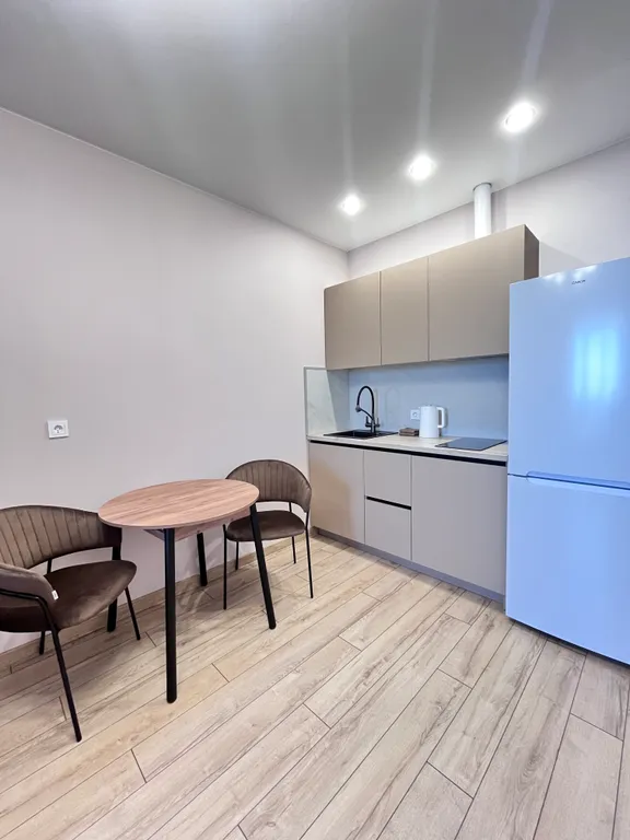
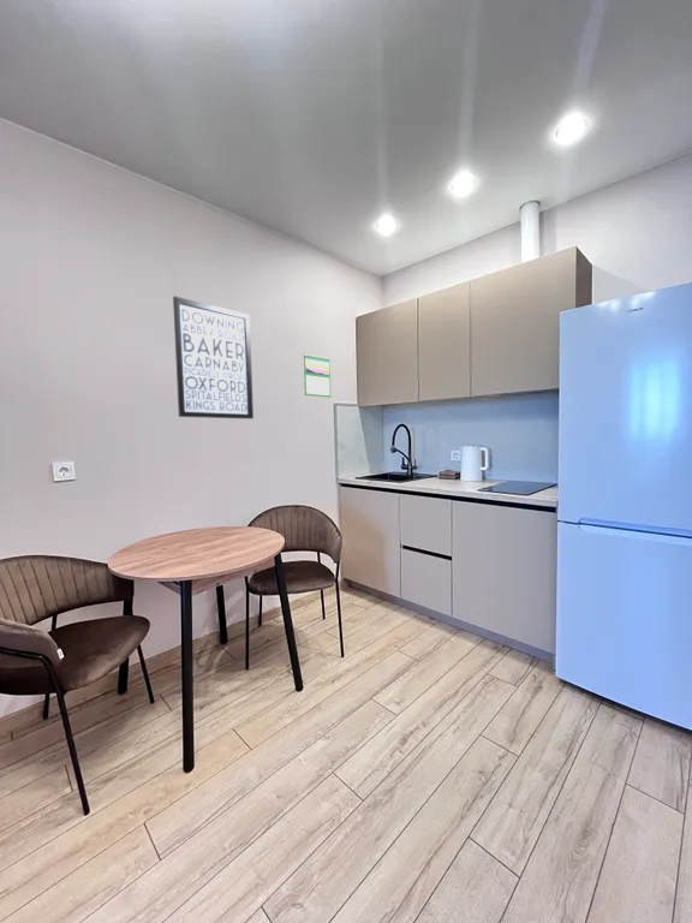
+ calendar (317, 375)
+ wall art (216, 362)
